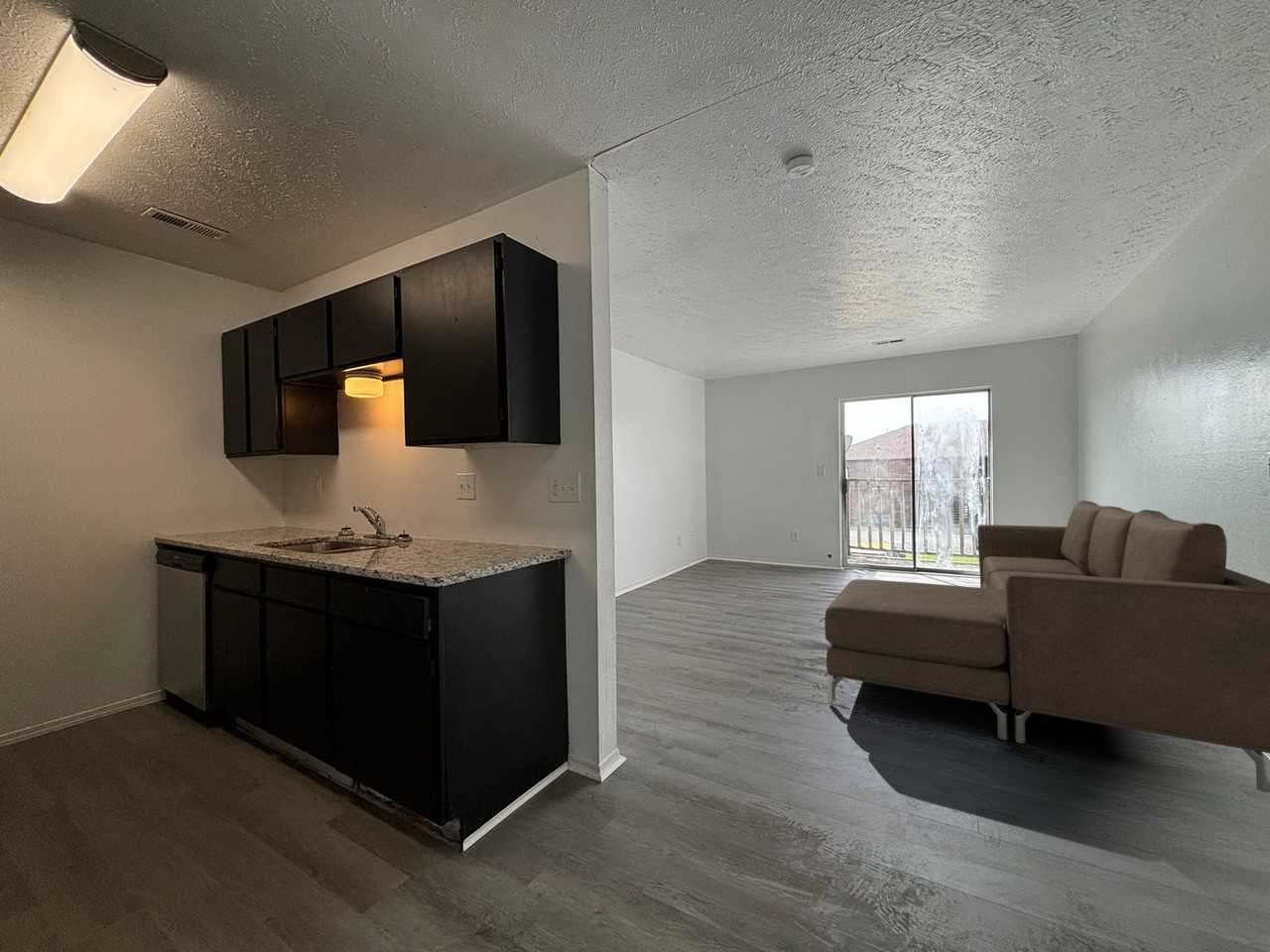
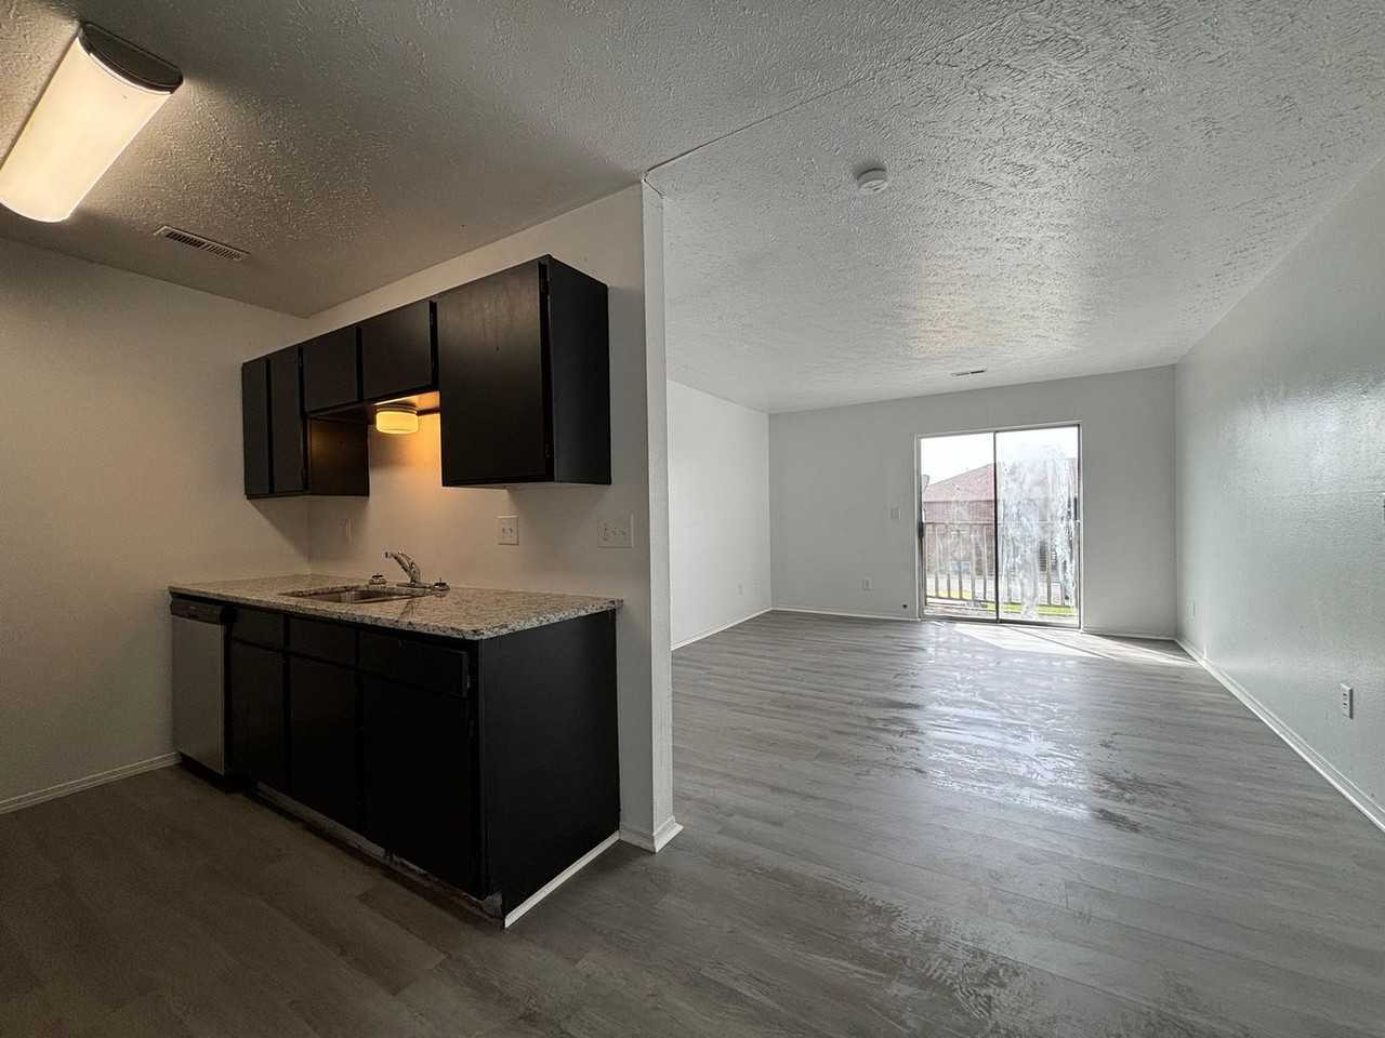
- sofa (996, 582)
